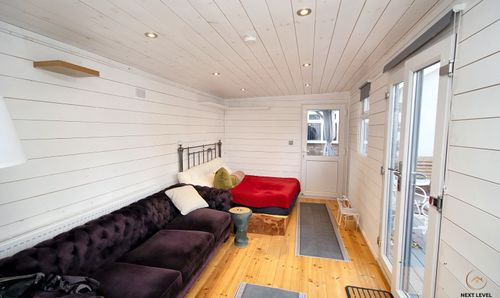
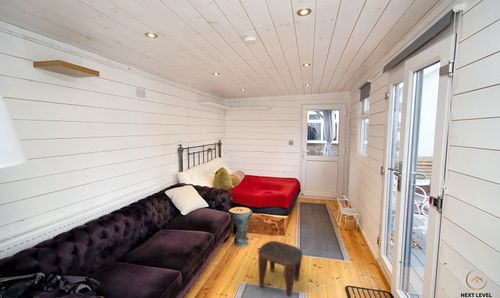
+ stool (279, 264)
